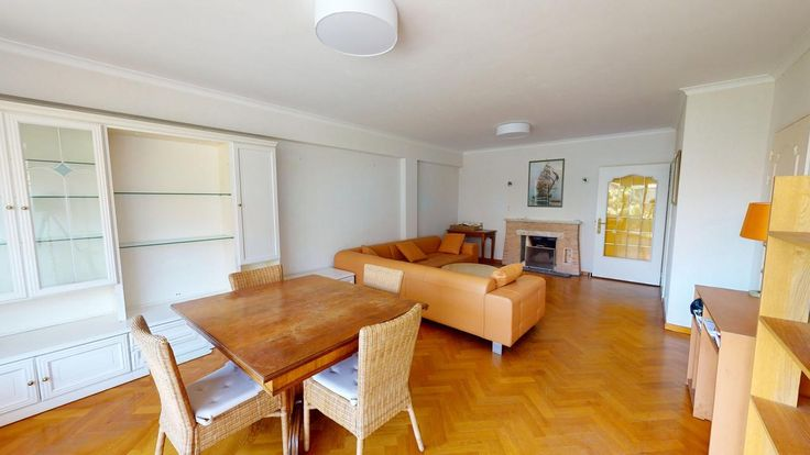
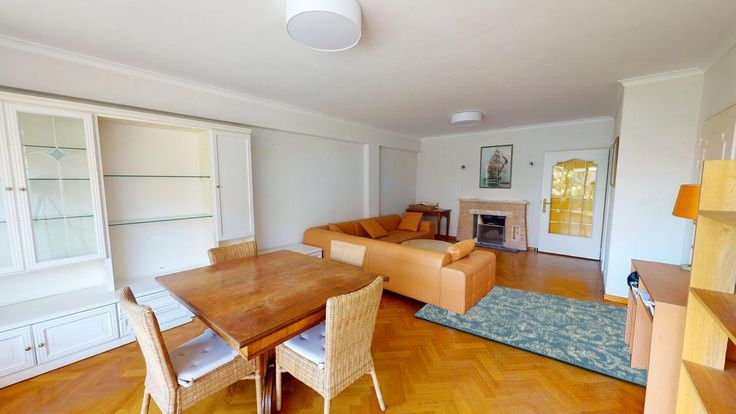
+ rug (547, 315)
